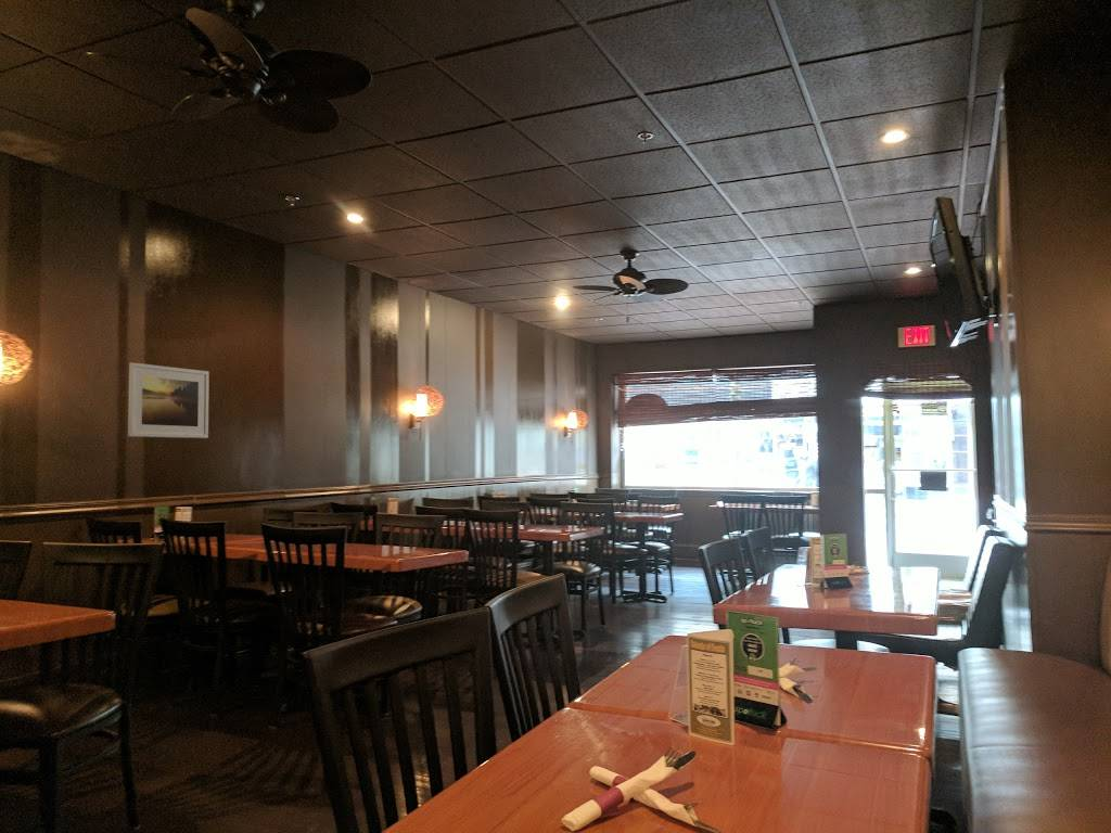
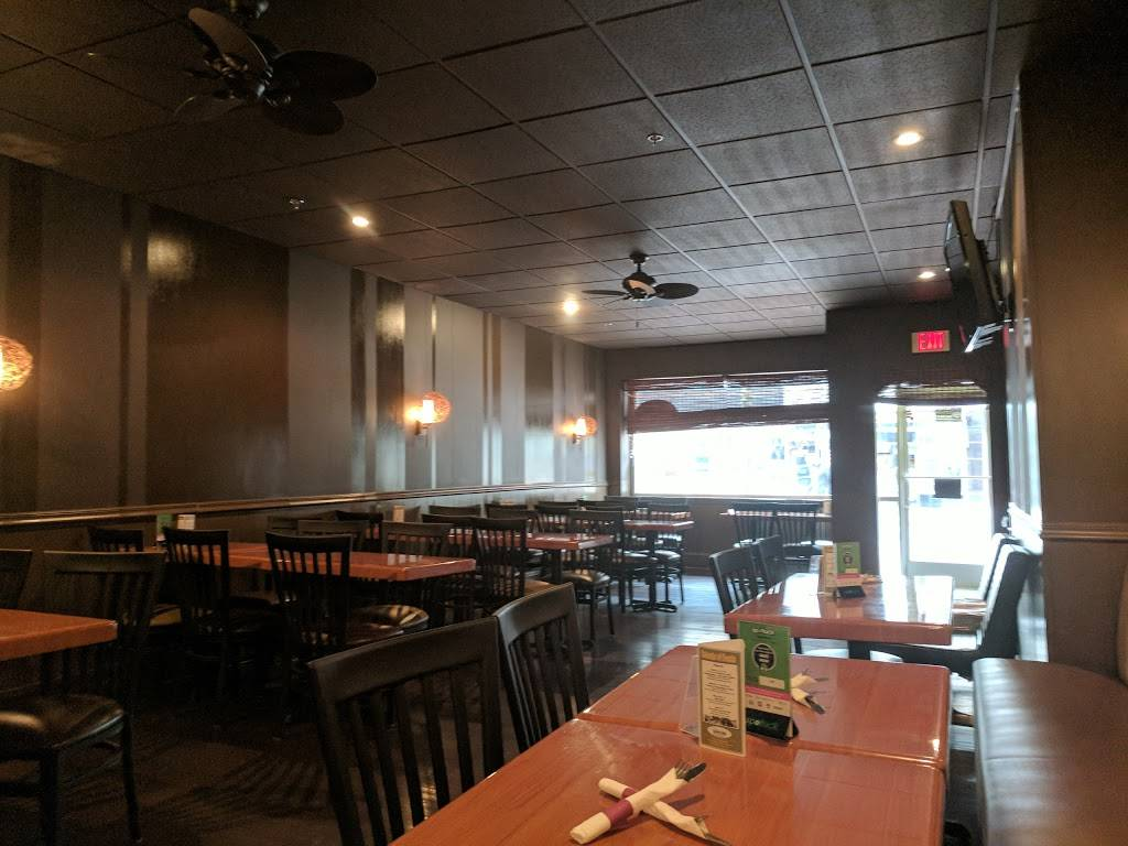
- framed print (170, 401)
